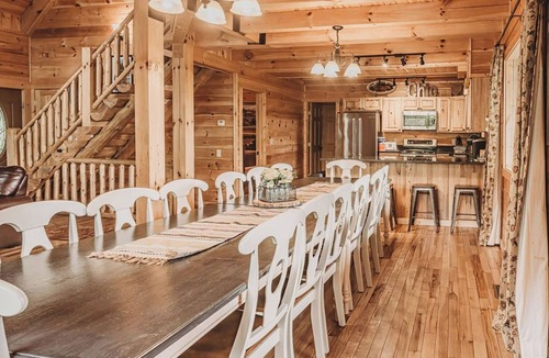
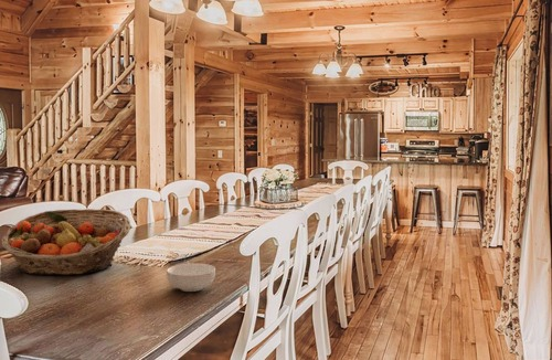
+ fruit basket (67, 240)
+ cereal bowl (191, 278)
